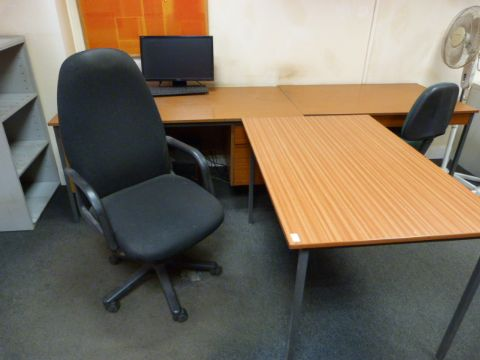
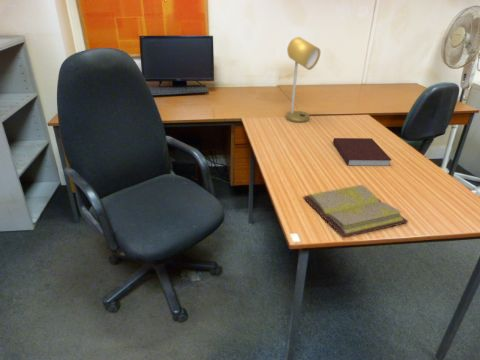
+ desk lamp (295, 80)
+ diary (353, 206)
+ notebook (360, 151)
